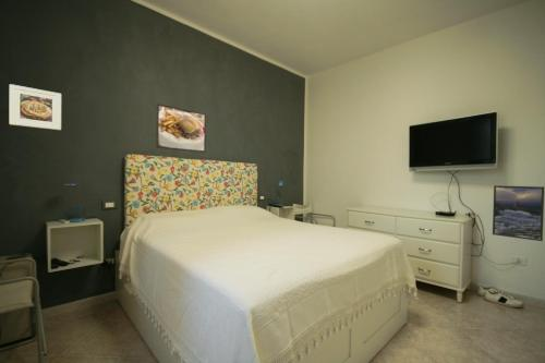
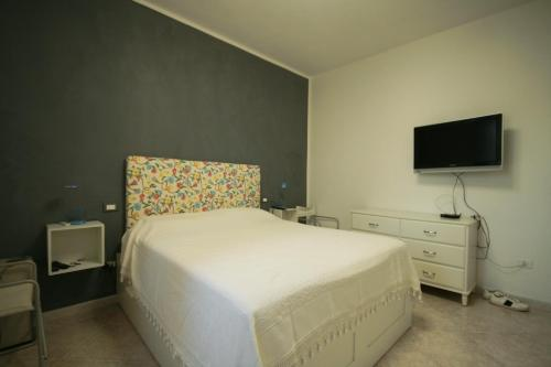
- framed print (517, 211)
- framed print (182, 130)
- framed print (36, 108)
